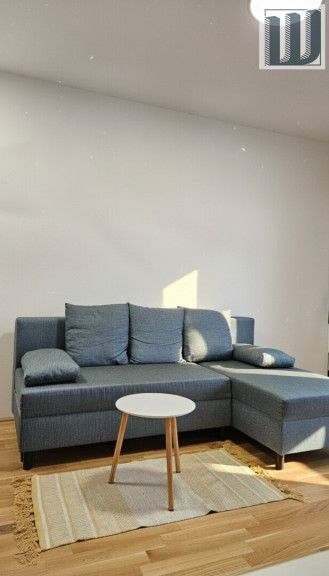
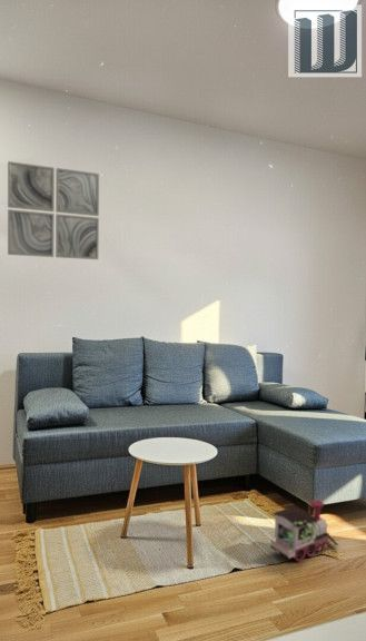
+ wall art (56, 211)
+ toy train (306, 529)
